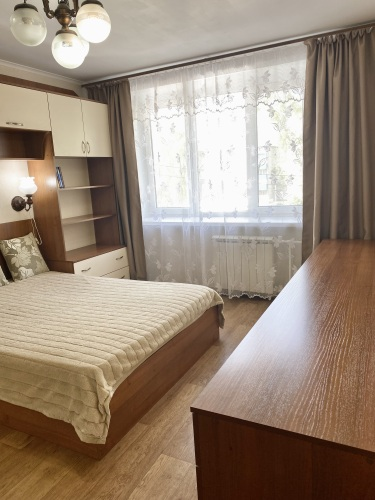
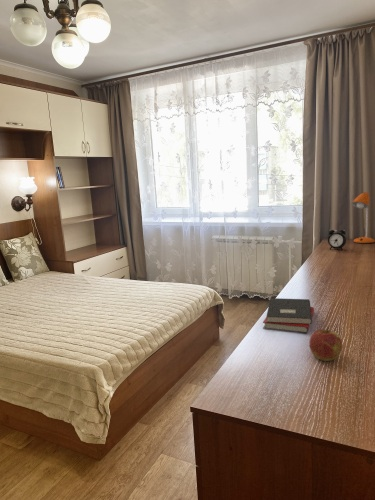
+ desk lamp (366, 217)
+ apple (325, 343)
+ hardback book (289, 313)
+ alarm clock (336, 239)
